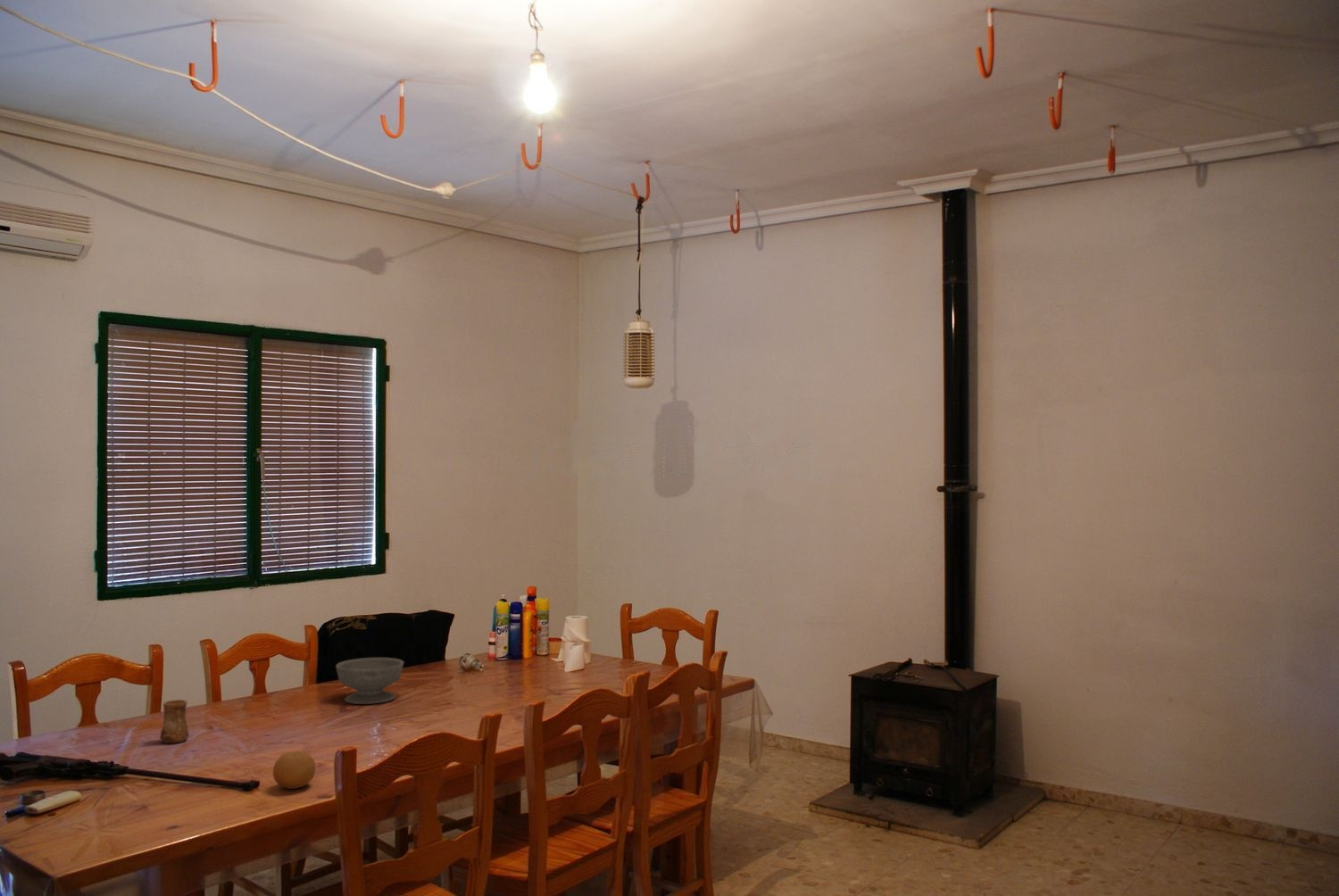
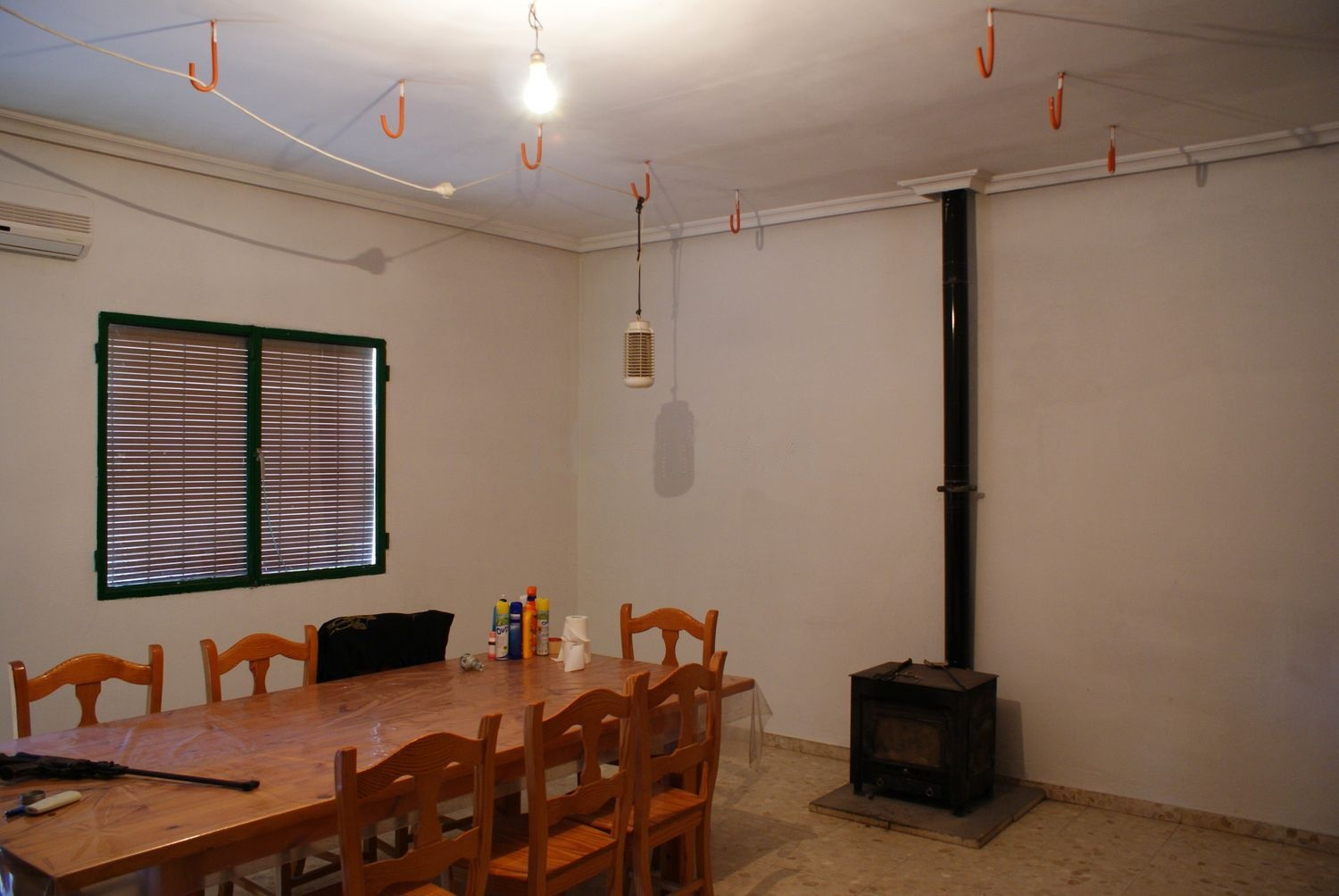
- fruit (294, 769)
- cup (174, 721)
- bowl (370, 681)
